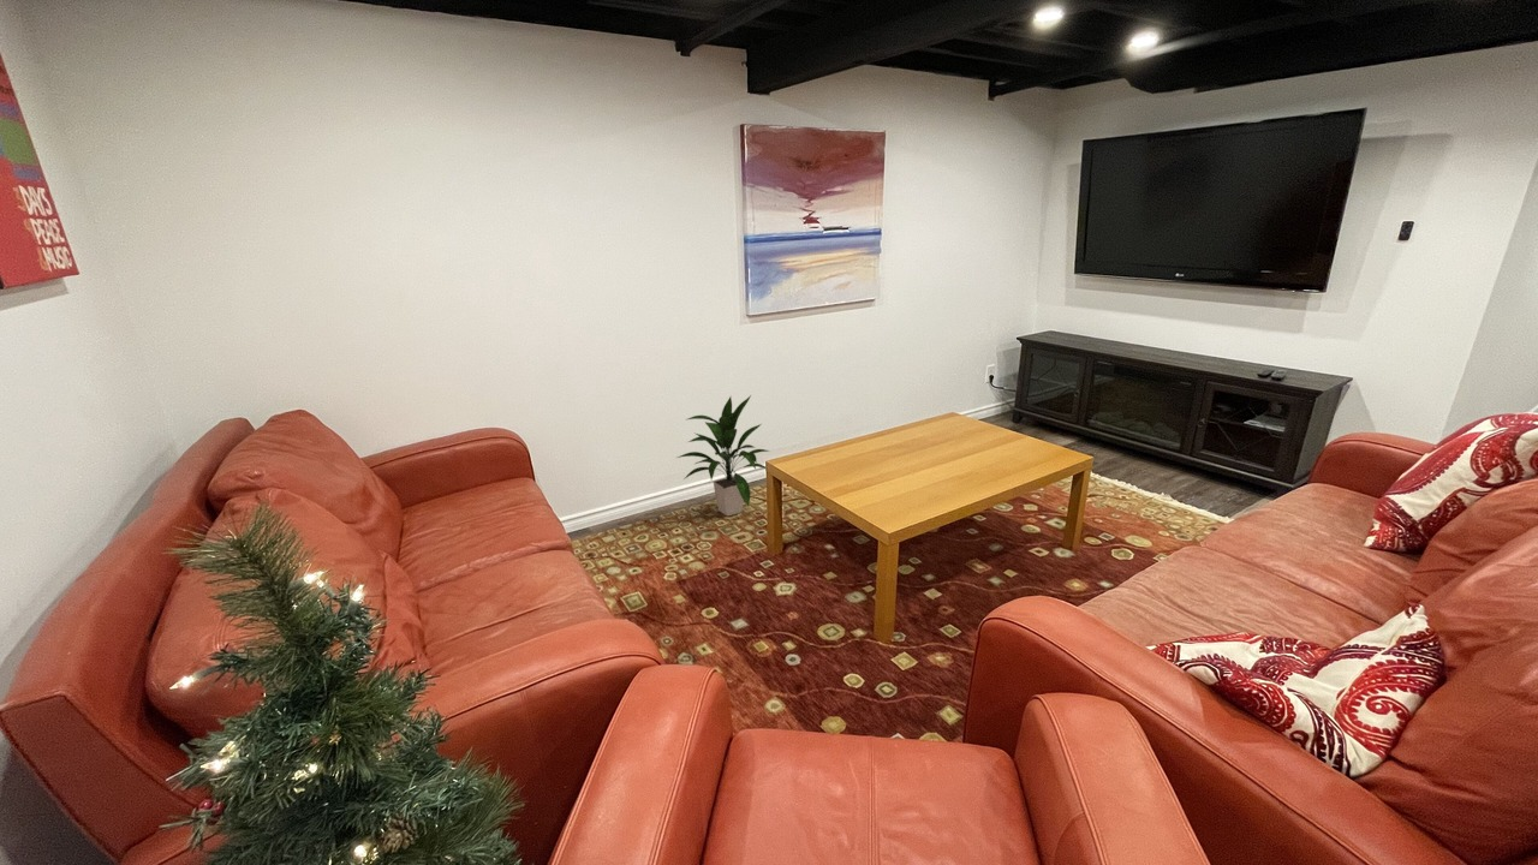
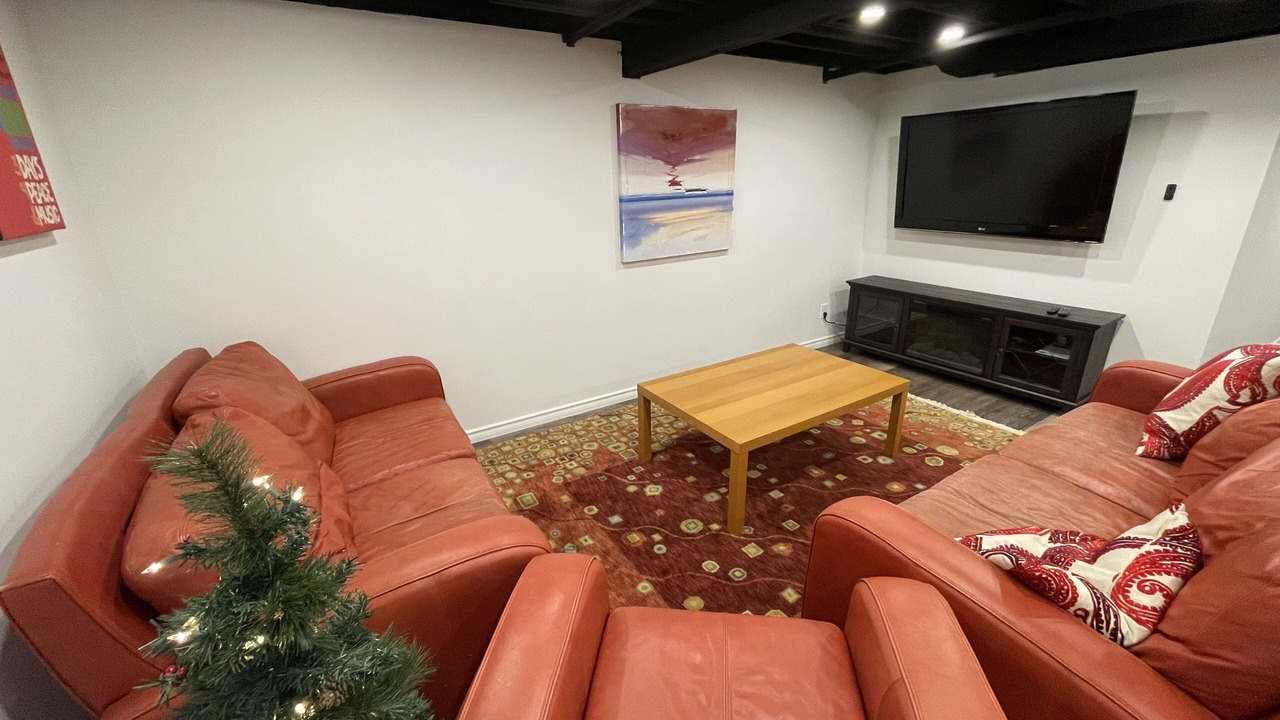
- indoor plant (727, 457)
